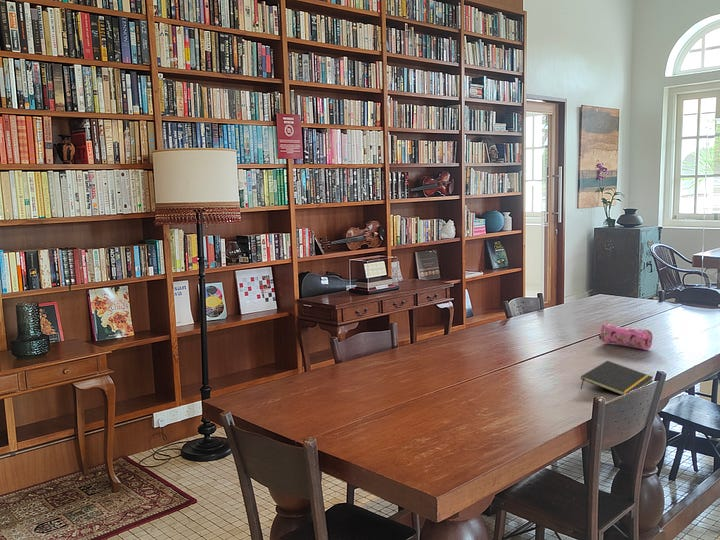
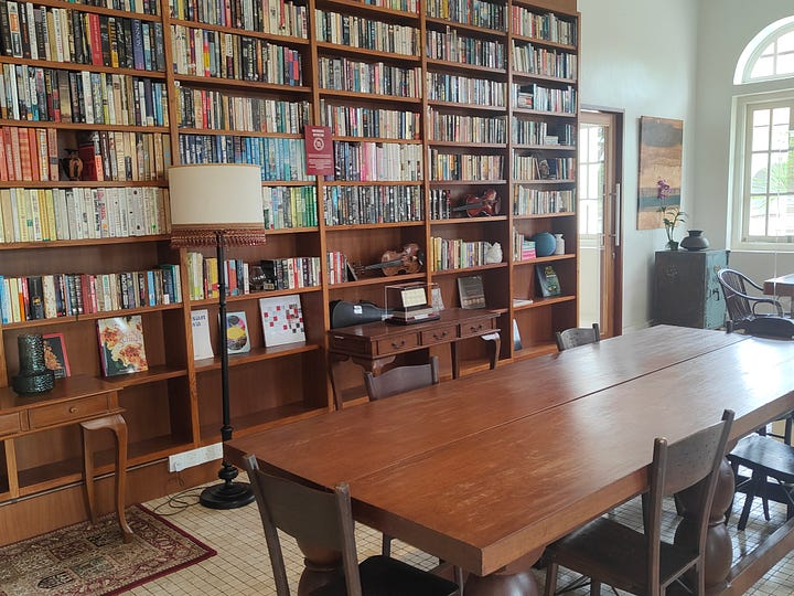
- pencil case (625, 336)
- notepad (617, 378)
